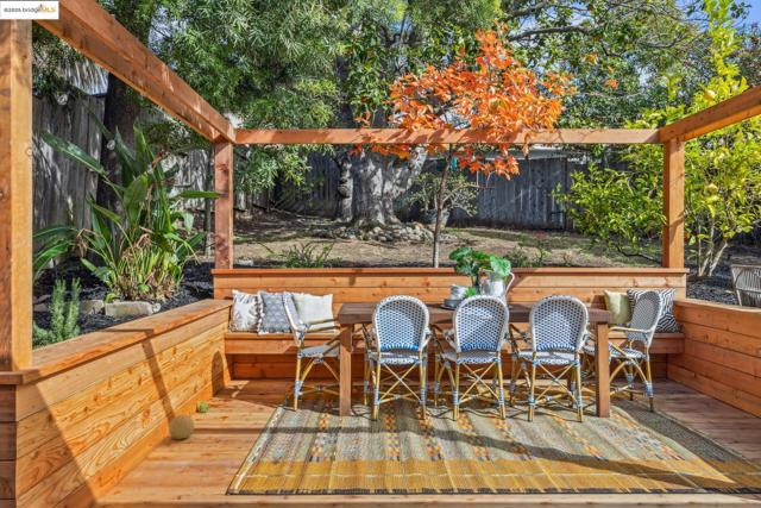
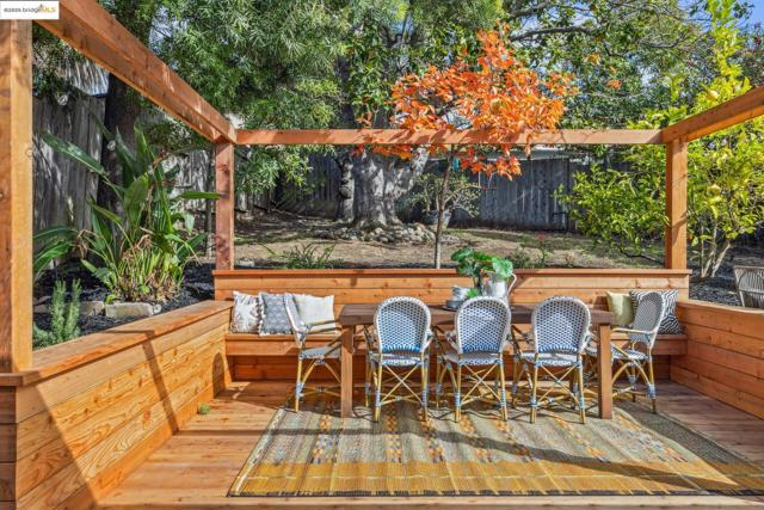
- decorative ball (181, 426)
